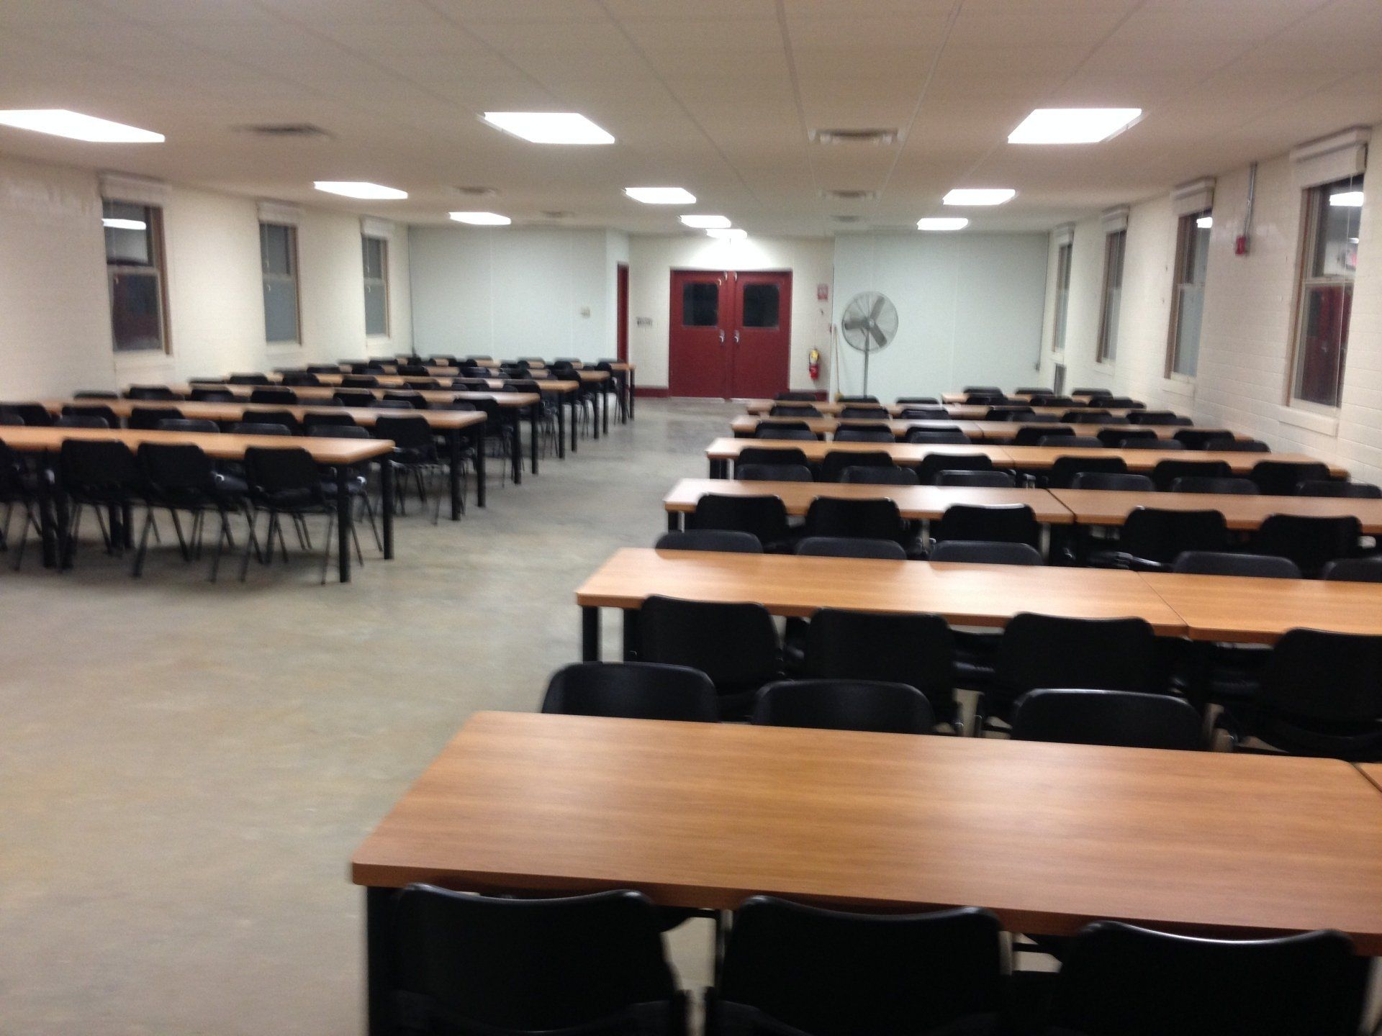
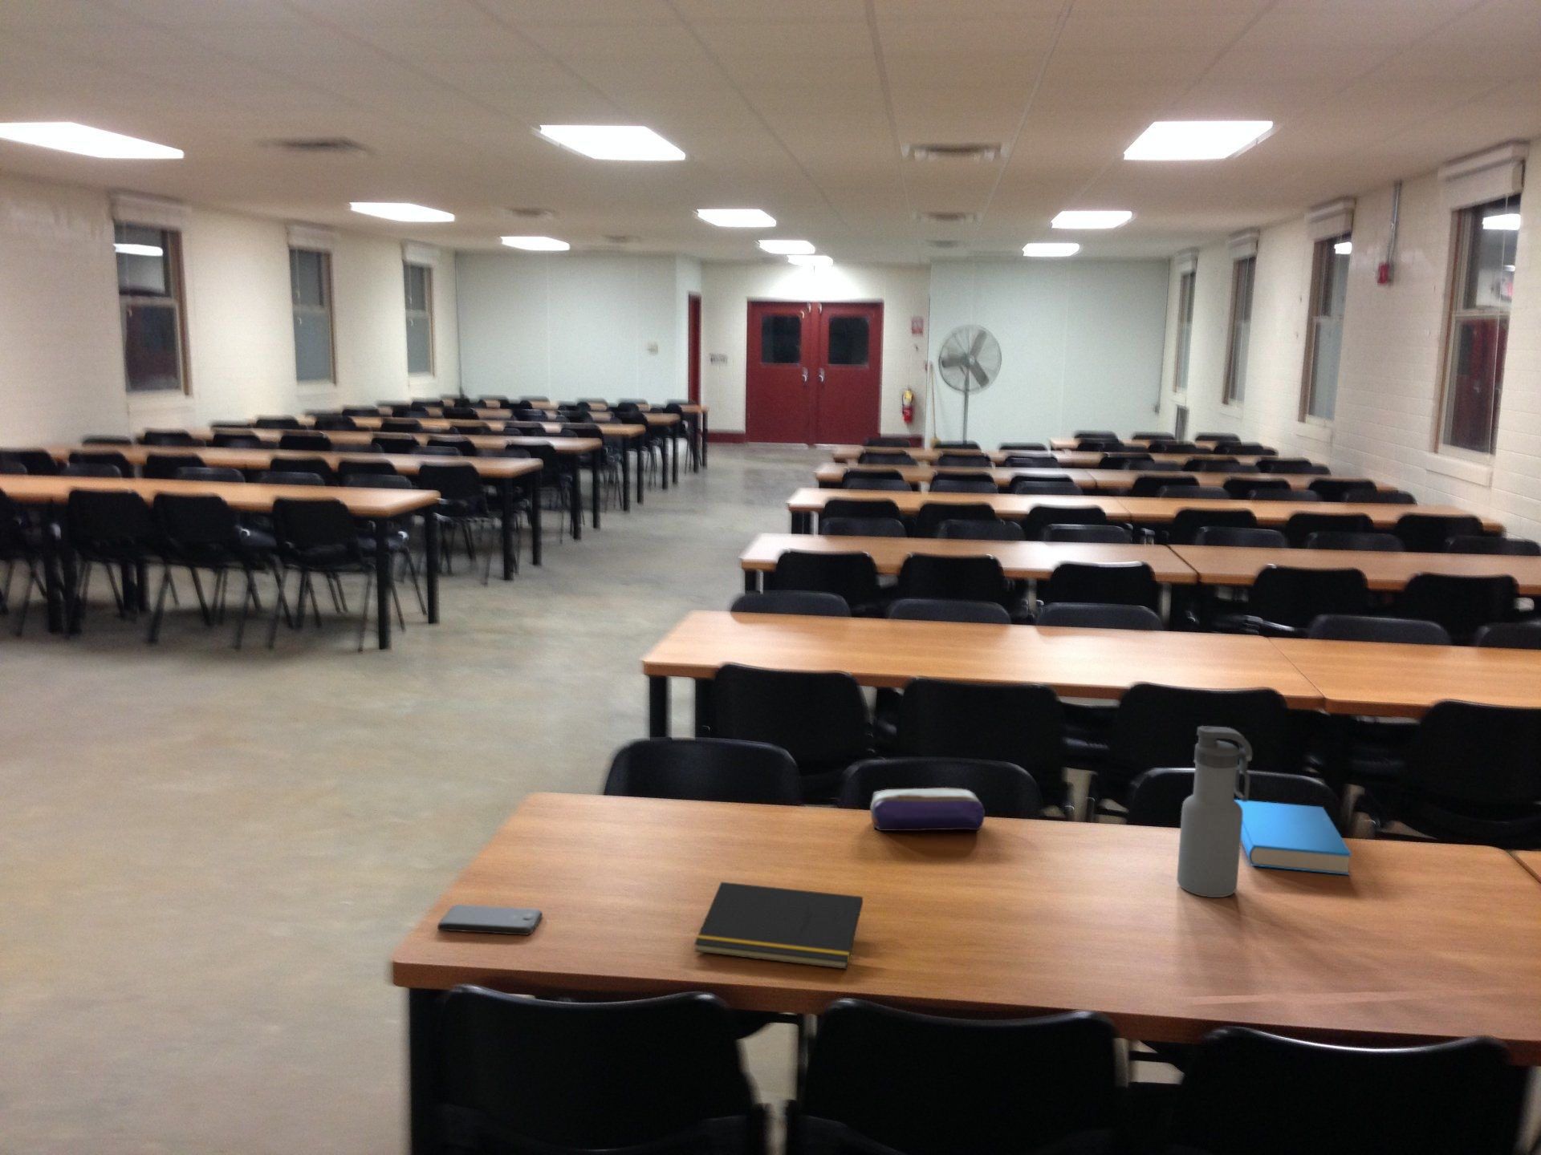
+ book (1286, 835)
+ notepad (780, 923)
+ pencil case (928, 810)
+ water bottle (1213, 809)
+ smartphone (490, 918)
